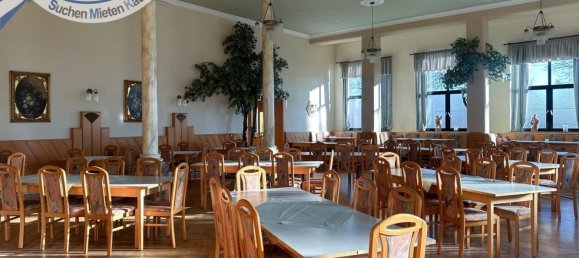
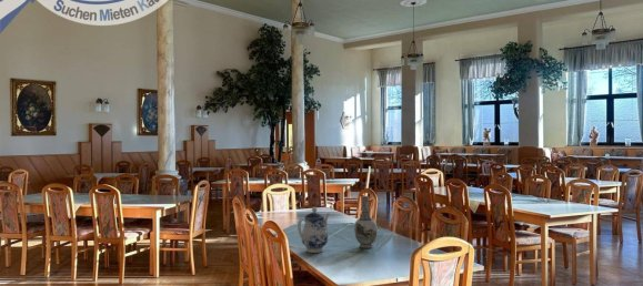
+ vase (365, 221)
+ teapot (314, 228)
